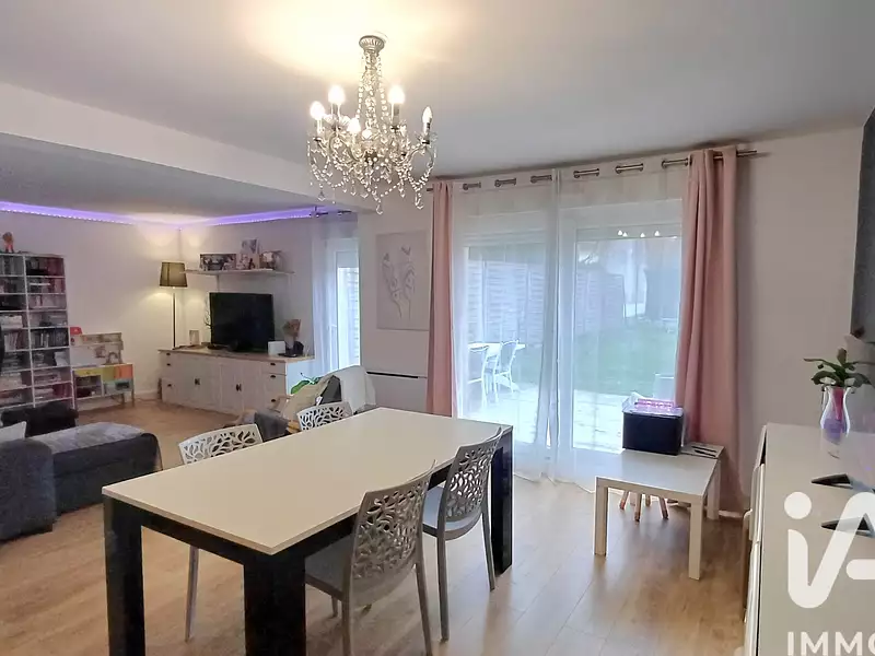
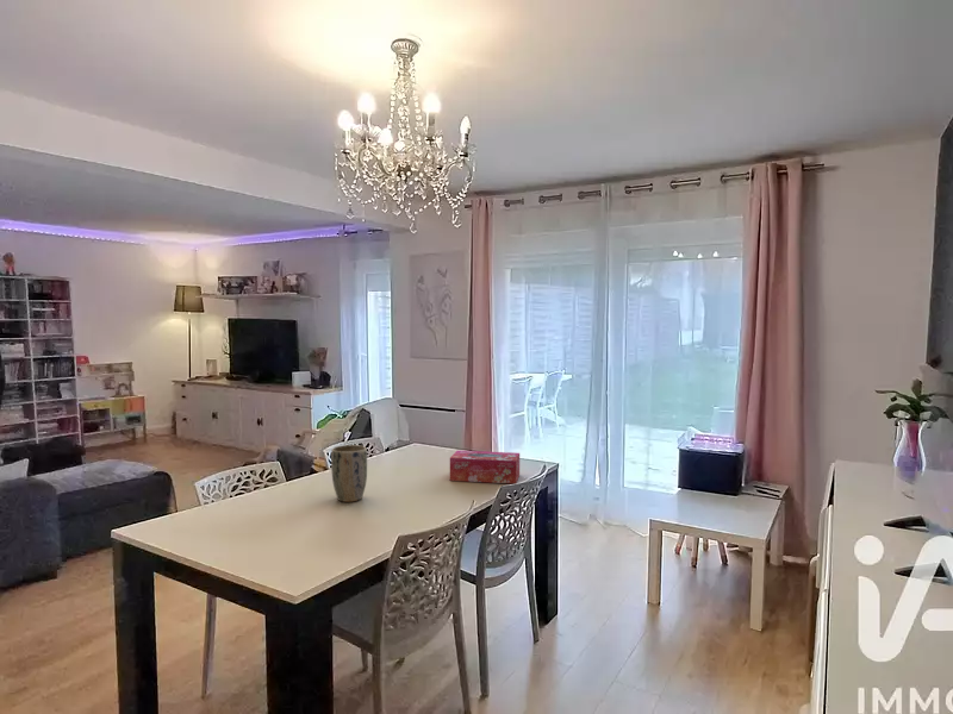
+ plant pot (349, 472)
+ tissue box (485, 466)
